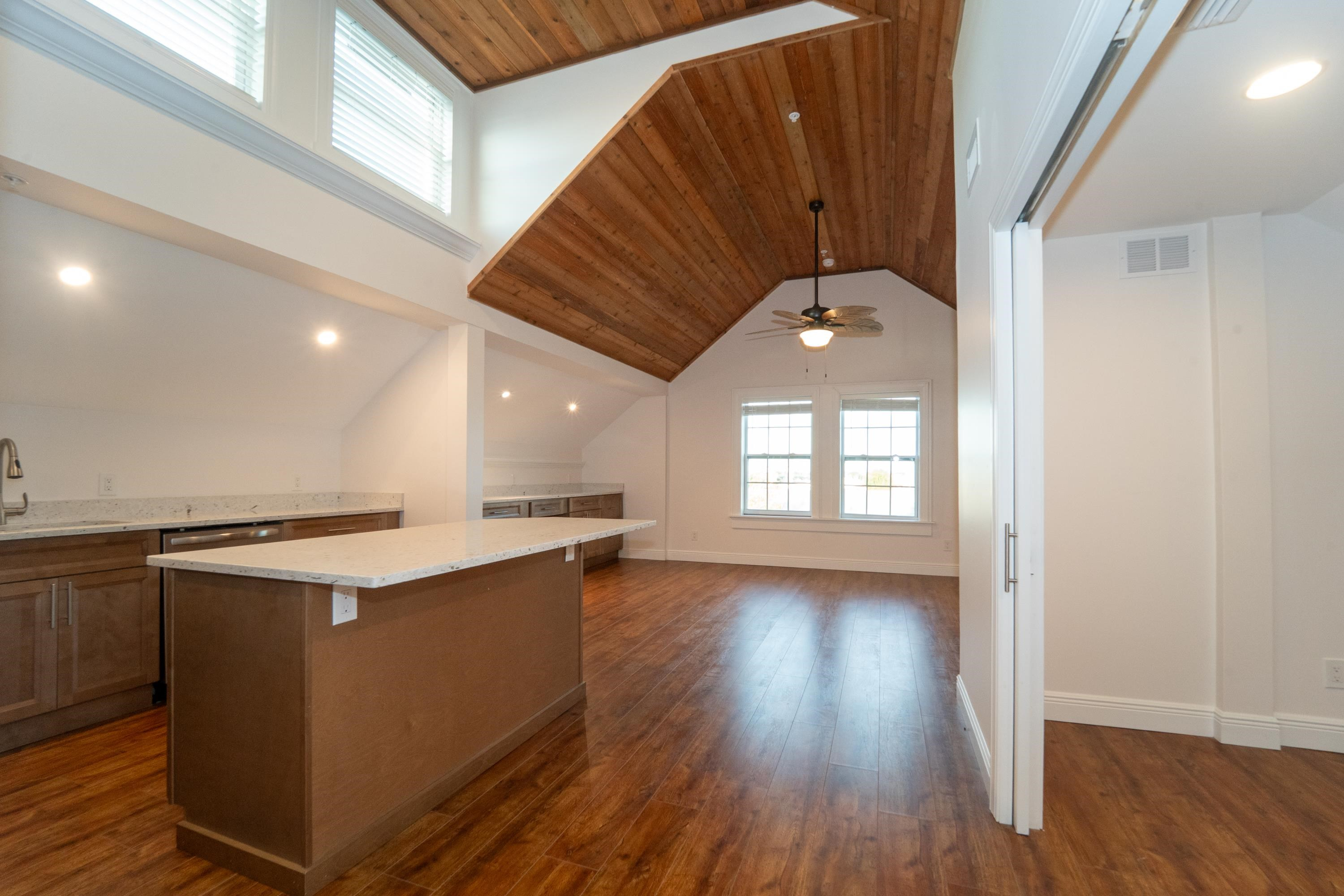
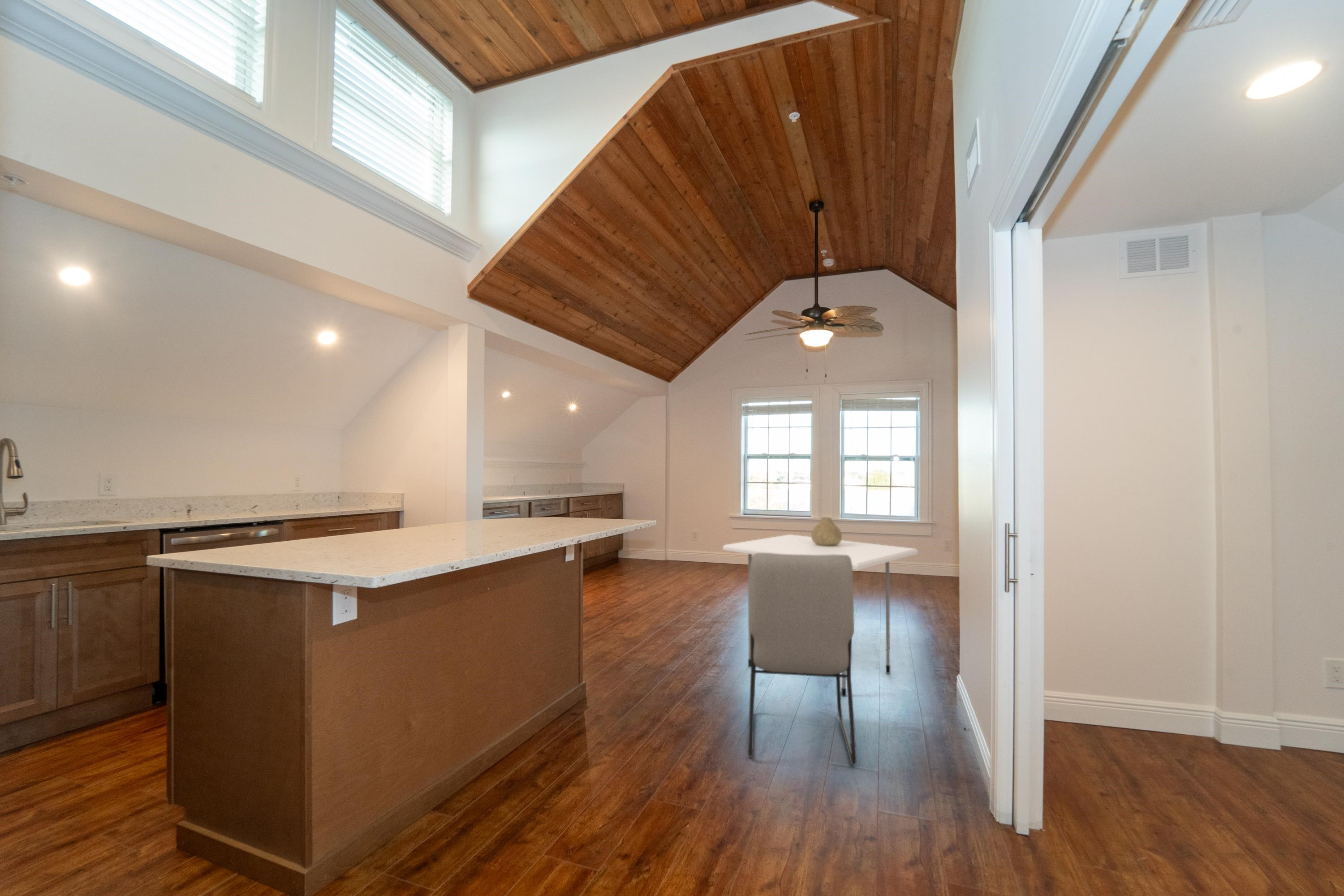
+ chair (798, 643)
+ vase (826, 531)
+ dining table (853, 569)
